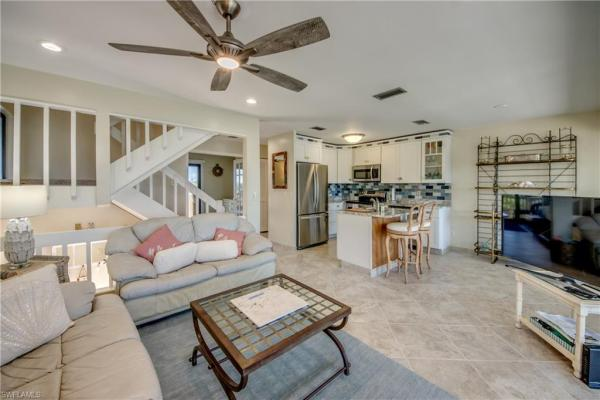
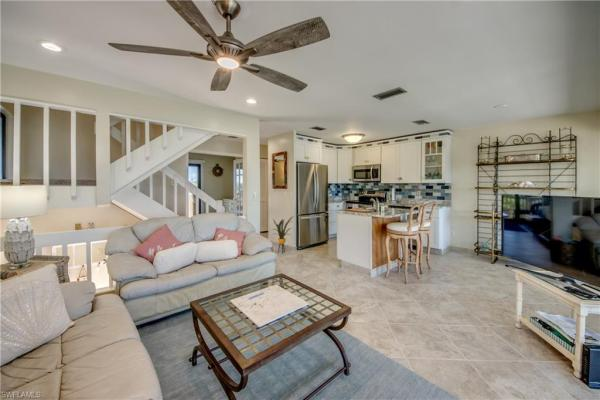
+ house plant (284, 234)
